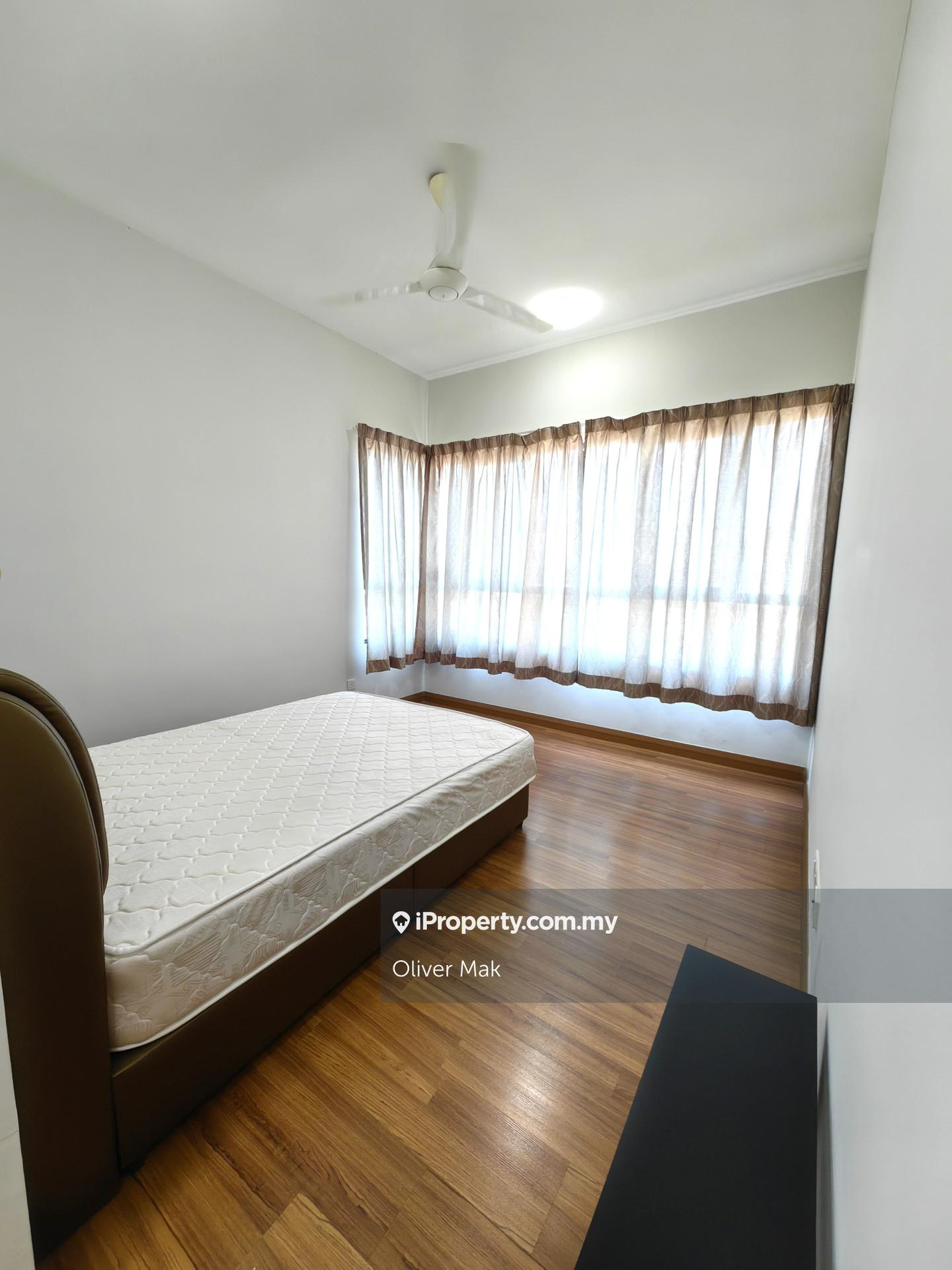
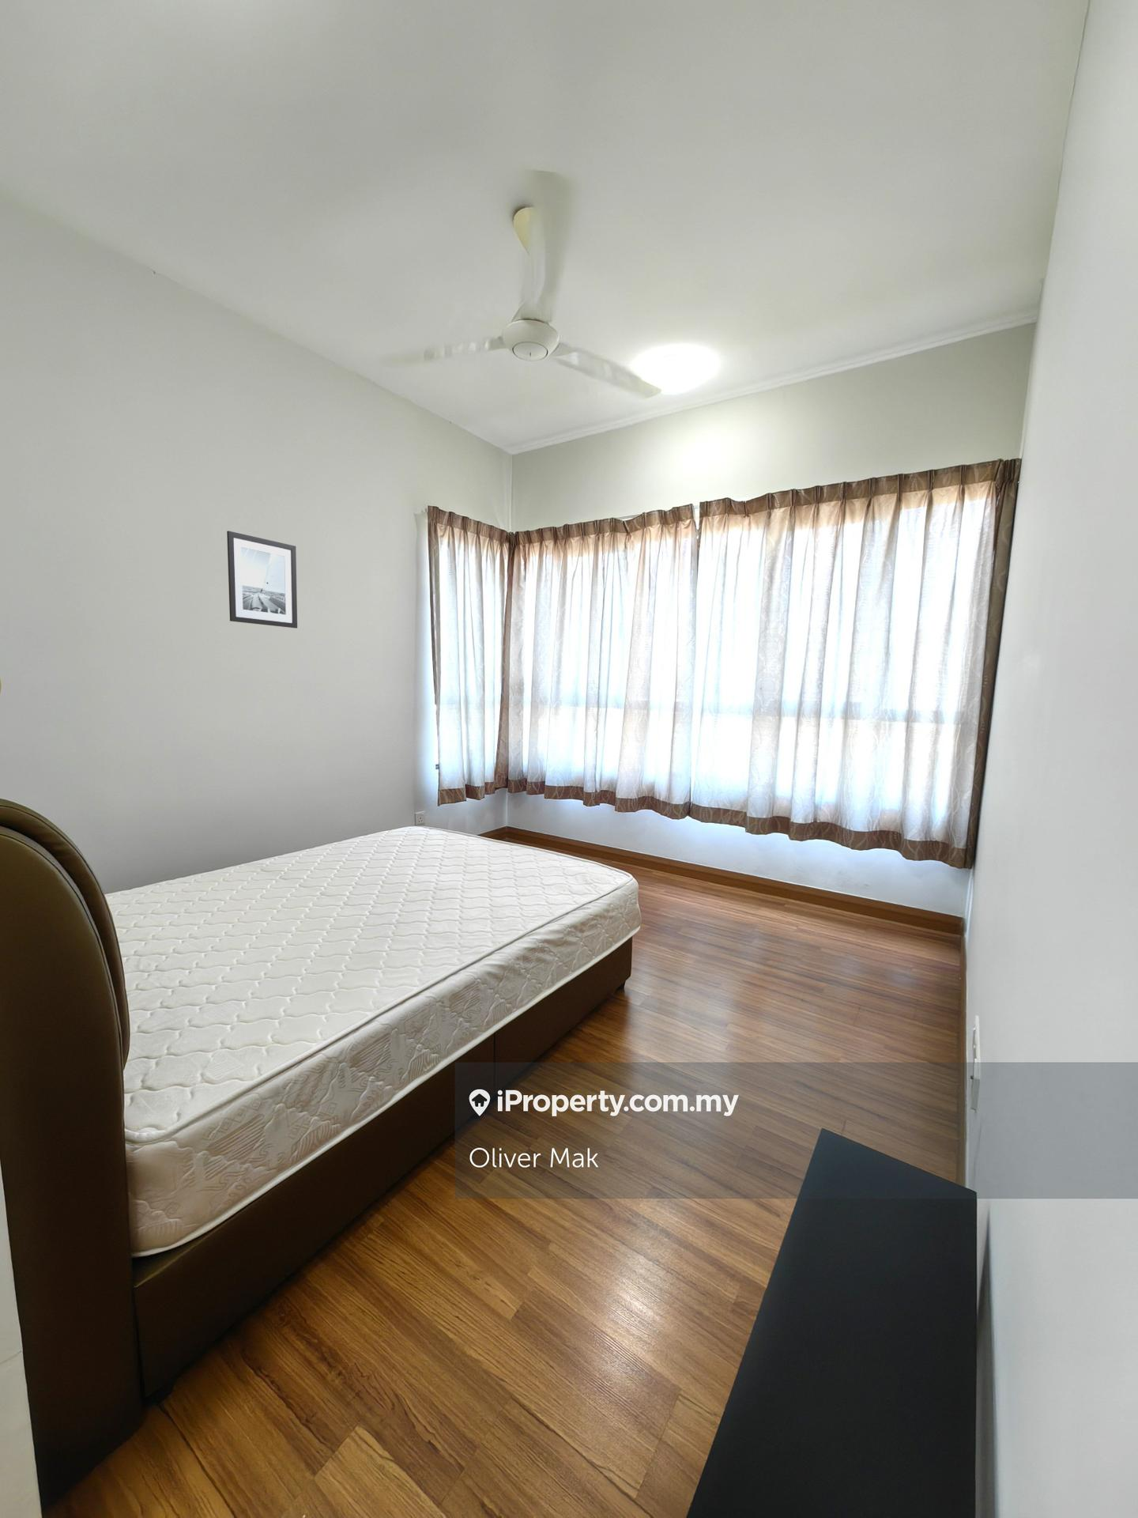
+ wall art (264, 582)
